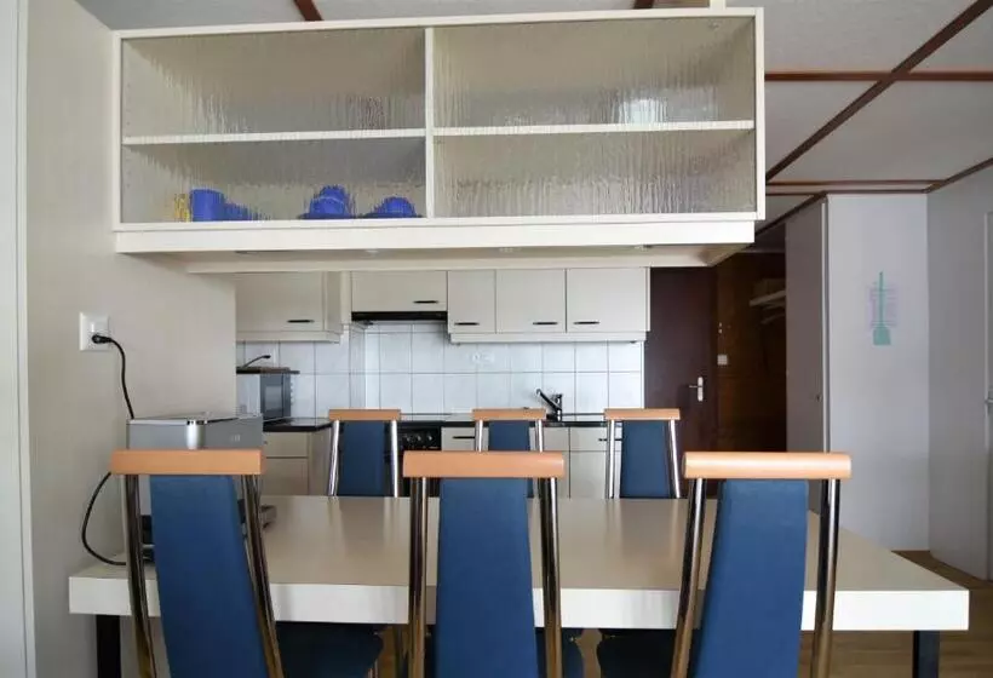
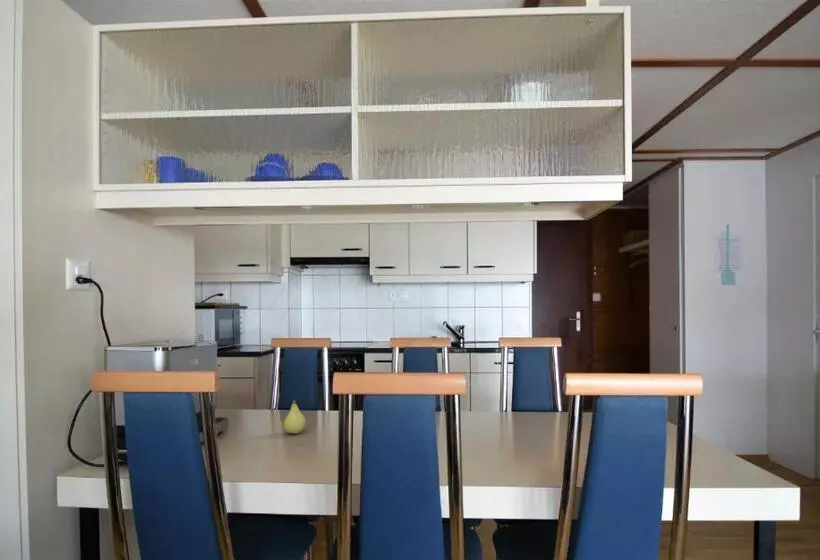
+ fruit (294, 415)
